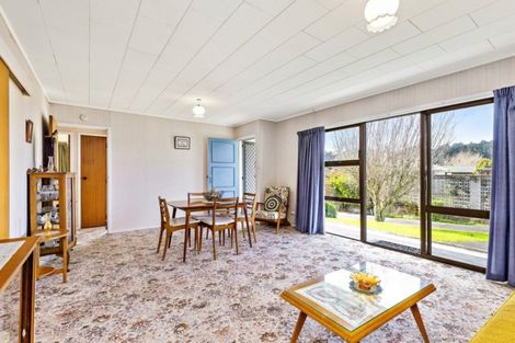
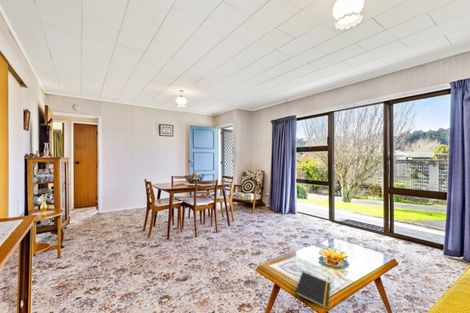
+ notepad (313, 288)
